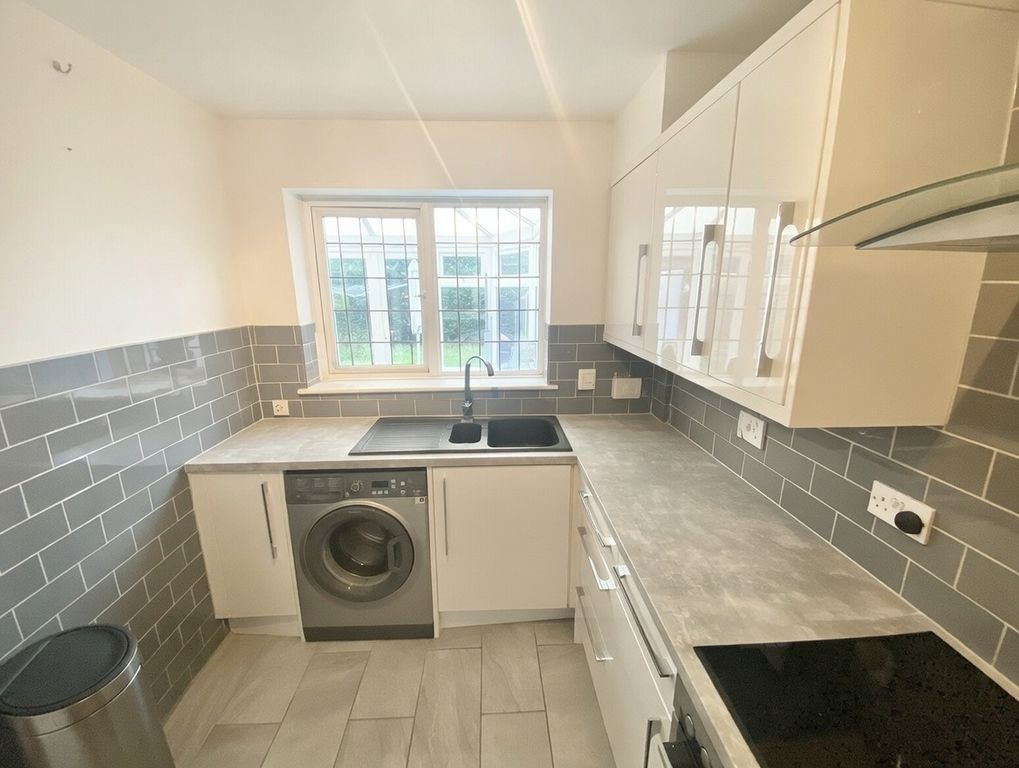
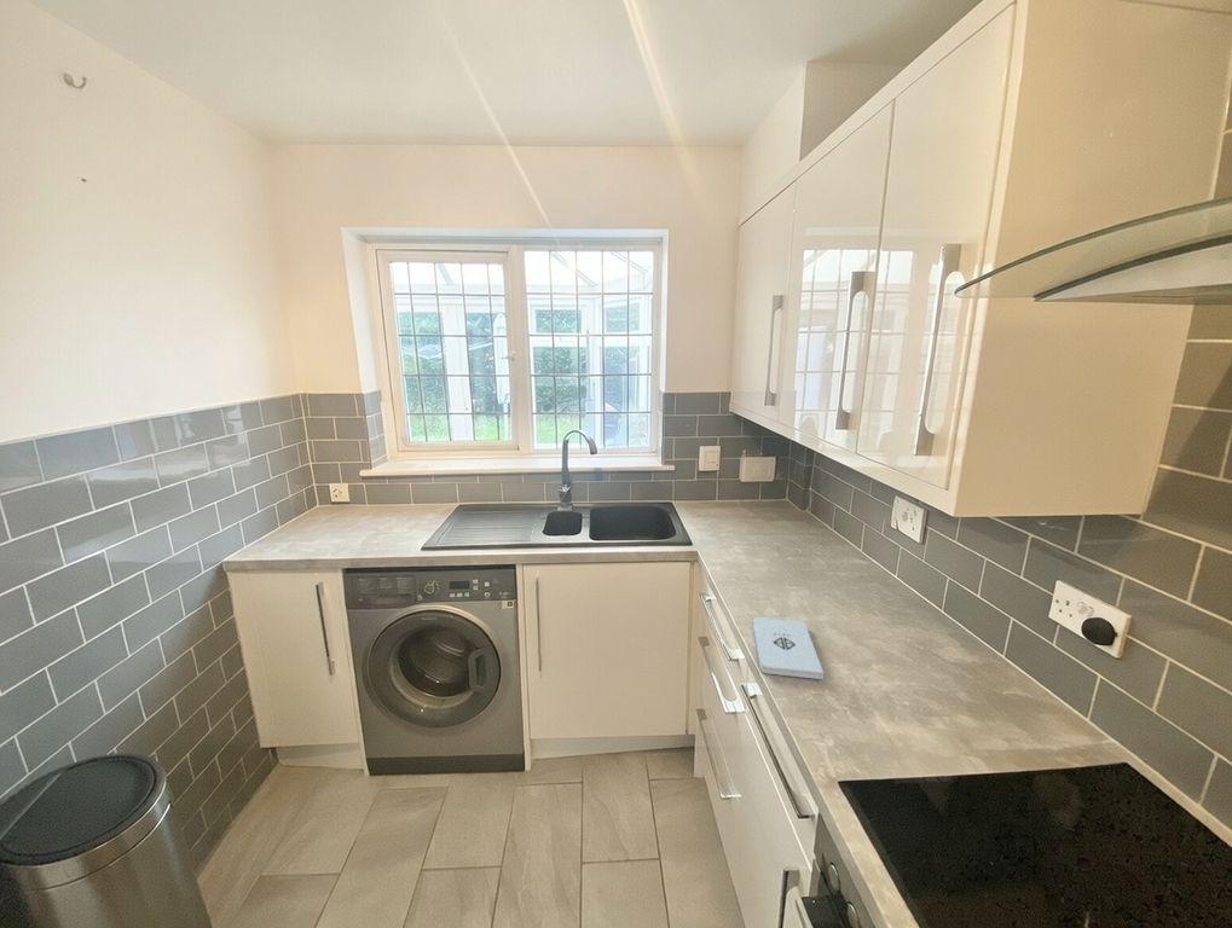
+ notepad (783, 644)
